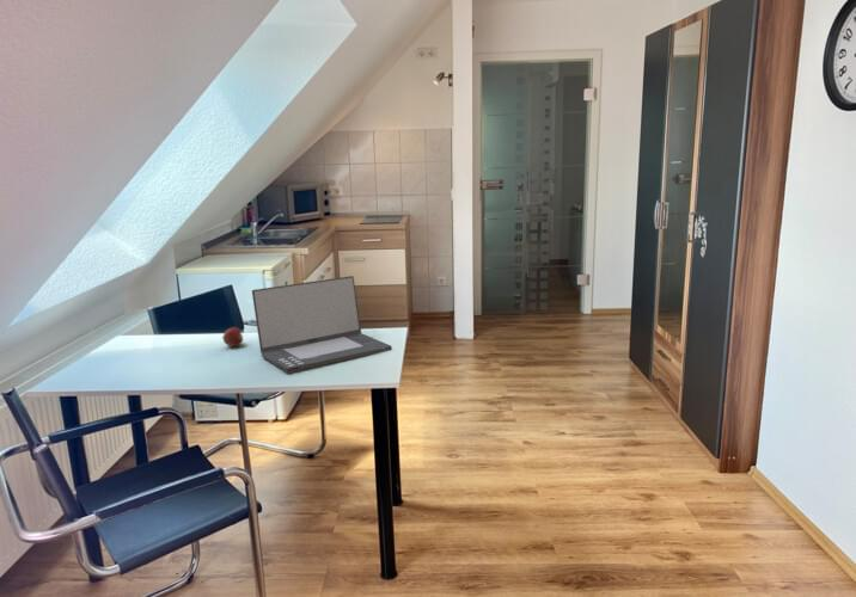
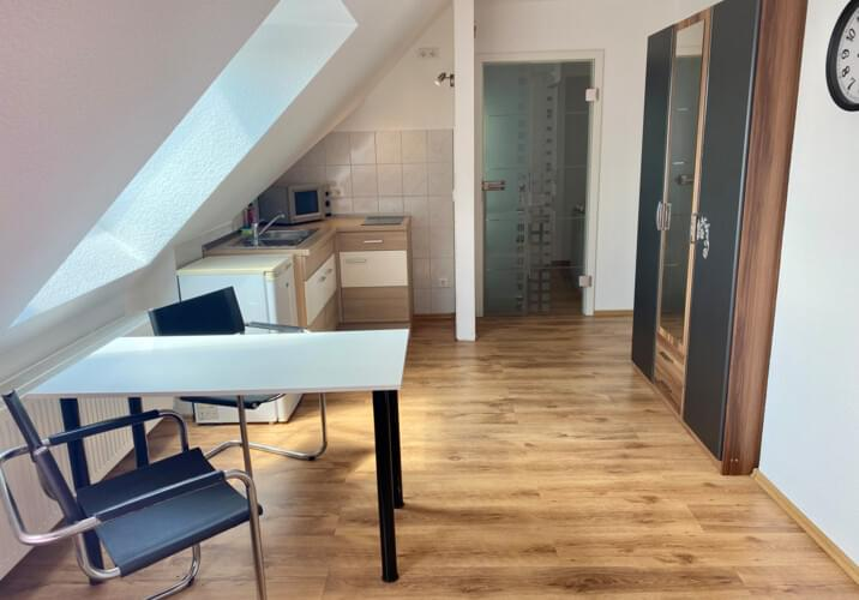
- laptop (322, 320)
- apple (232, 337)
